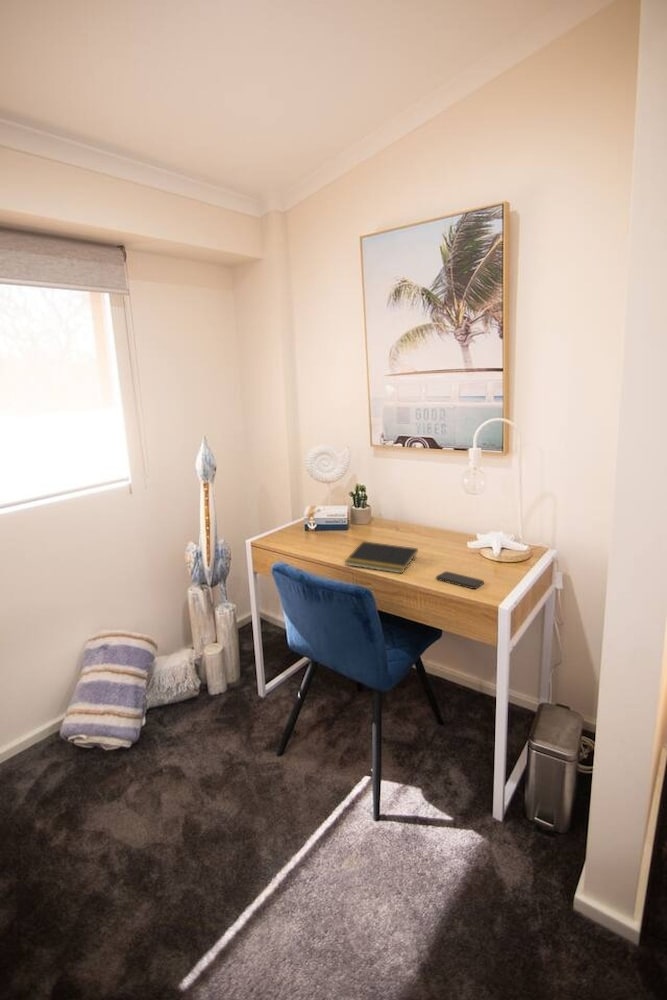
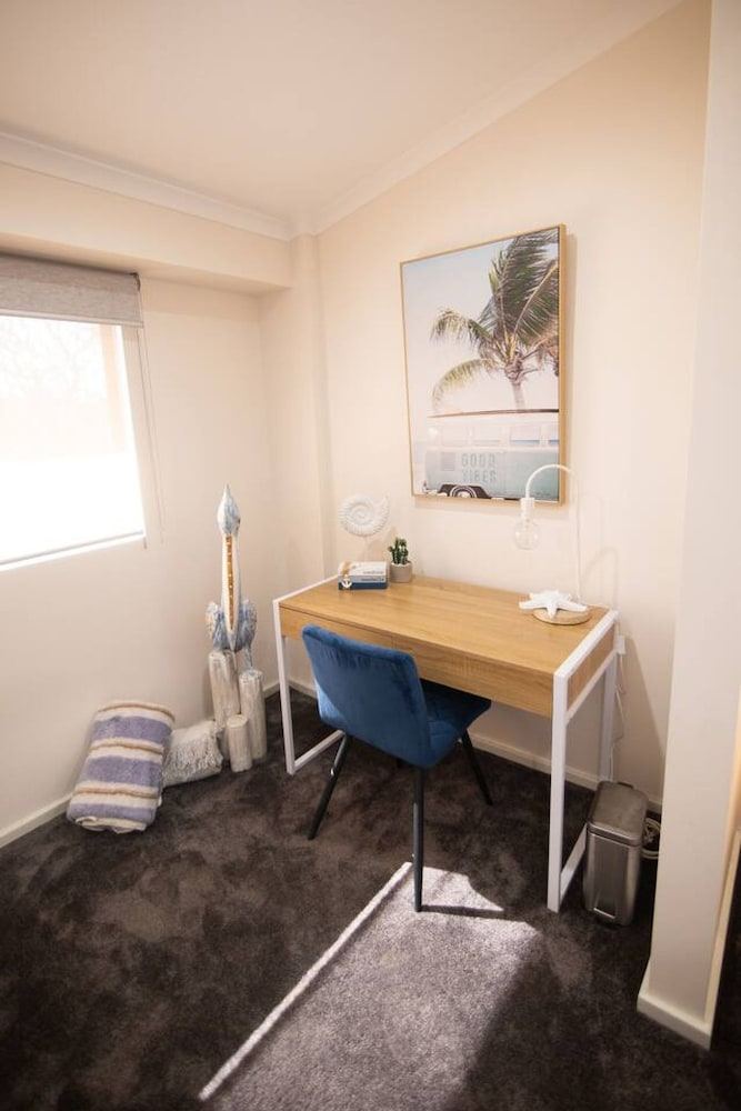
- smartphone (459, 579)
- notepad (381, 556)
